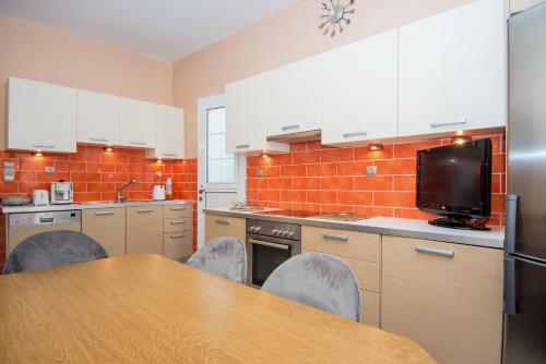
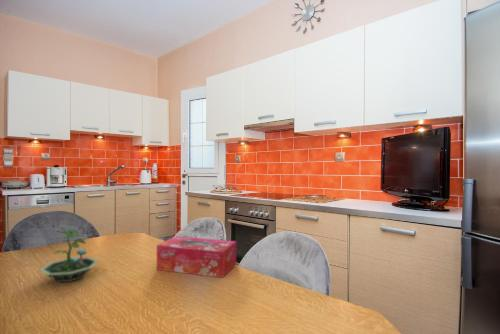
+ tissue box (197, 255)
+ terrarium (70, 236)
